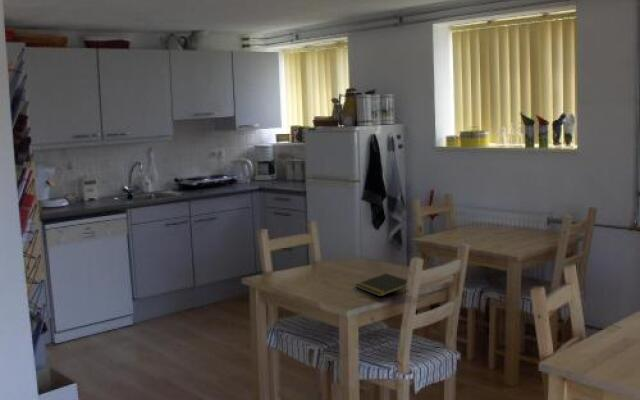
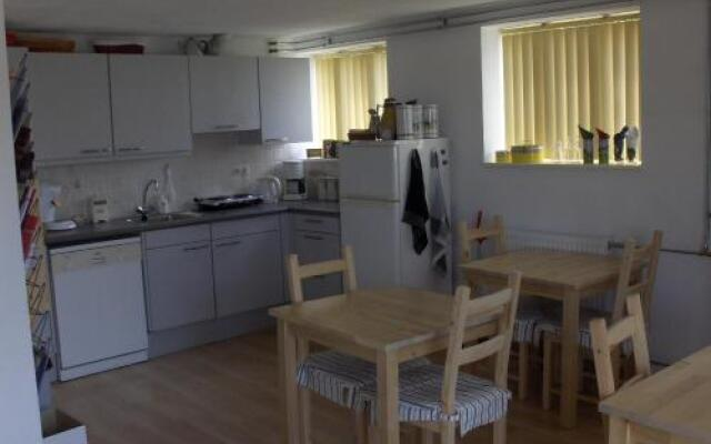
- notepad (383, 284)
